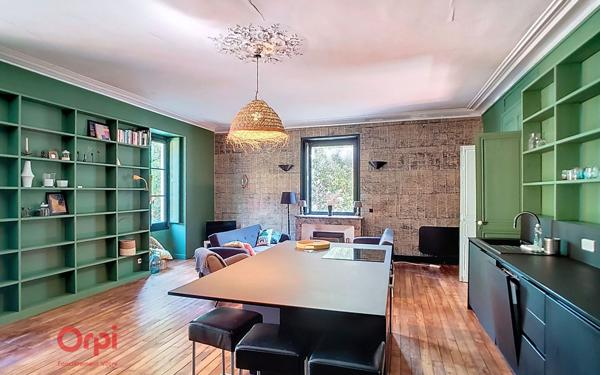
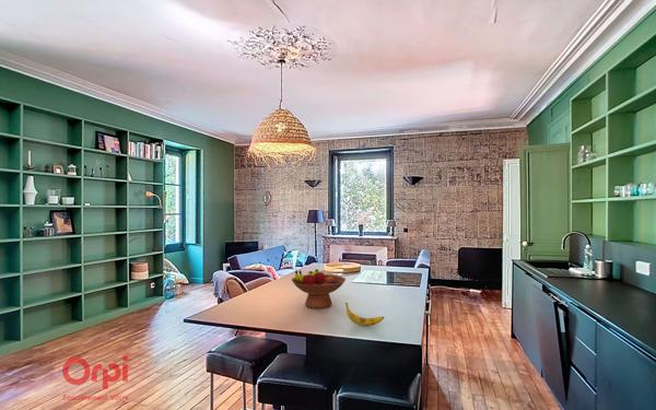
+ banana (362, 317)
+ fruit bowl (318, 286)
